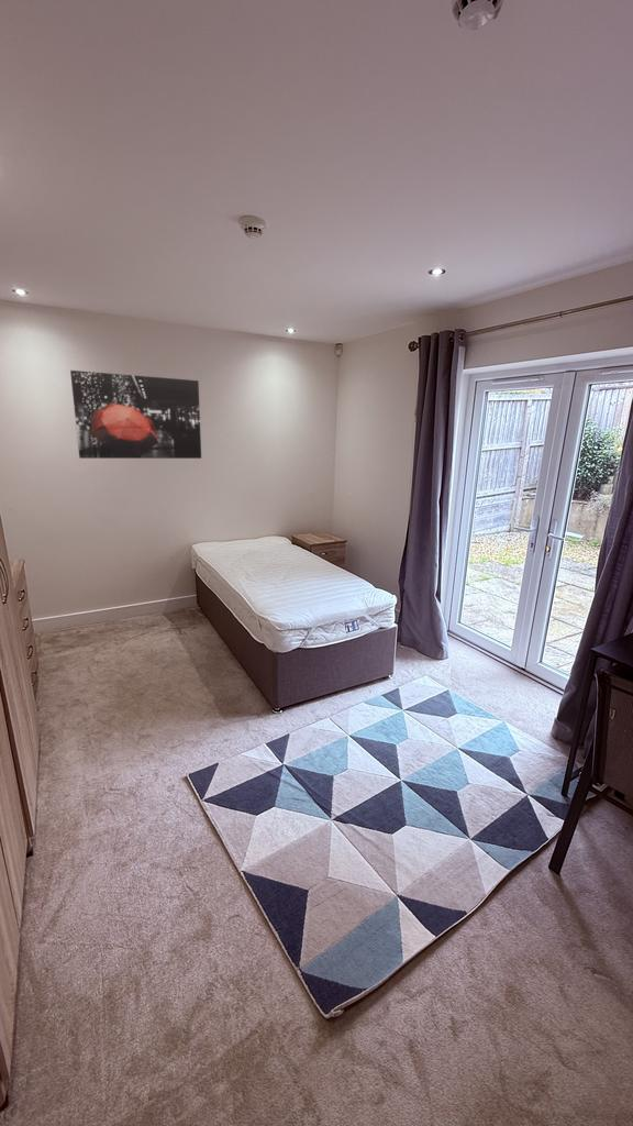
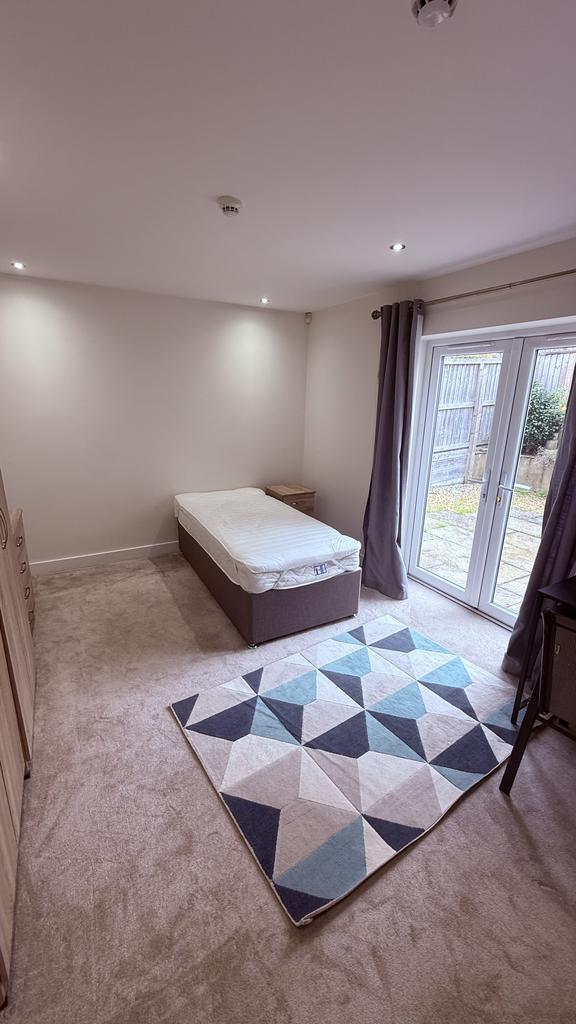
- wall art (141, 418)
